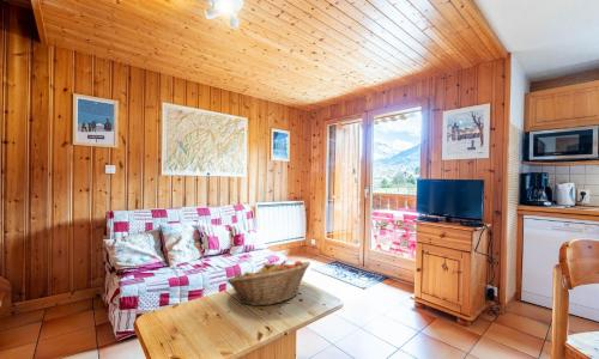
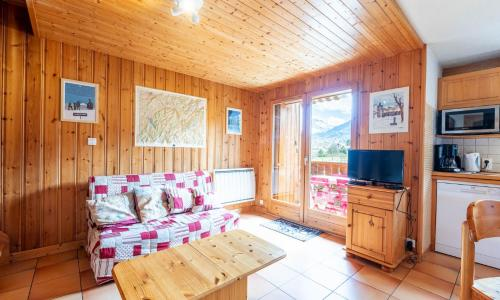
- fruit basket (270, 278)
